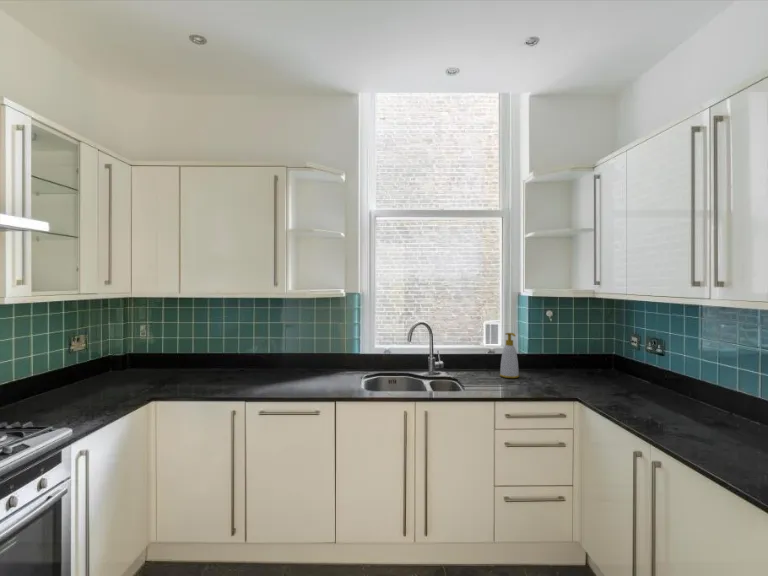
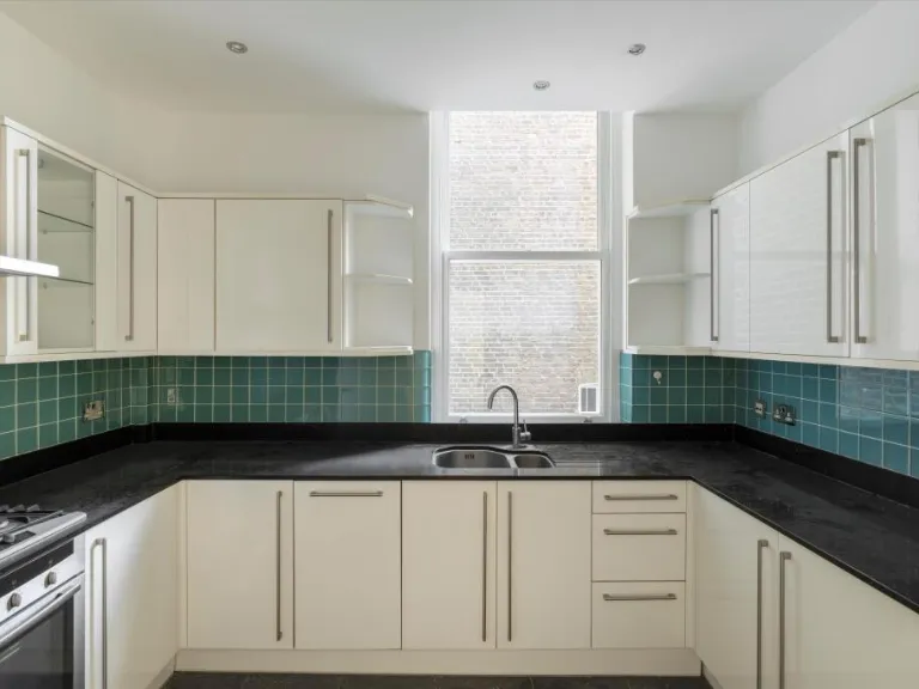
- soap bottle (509, 354)
